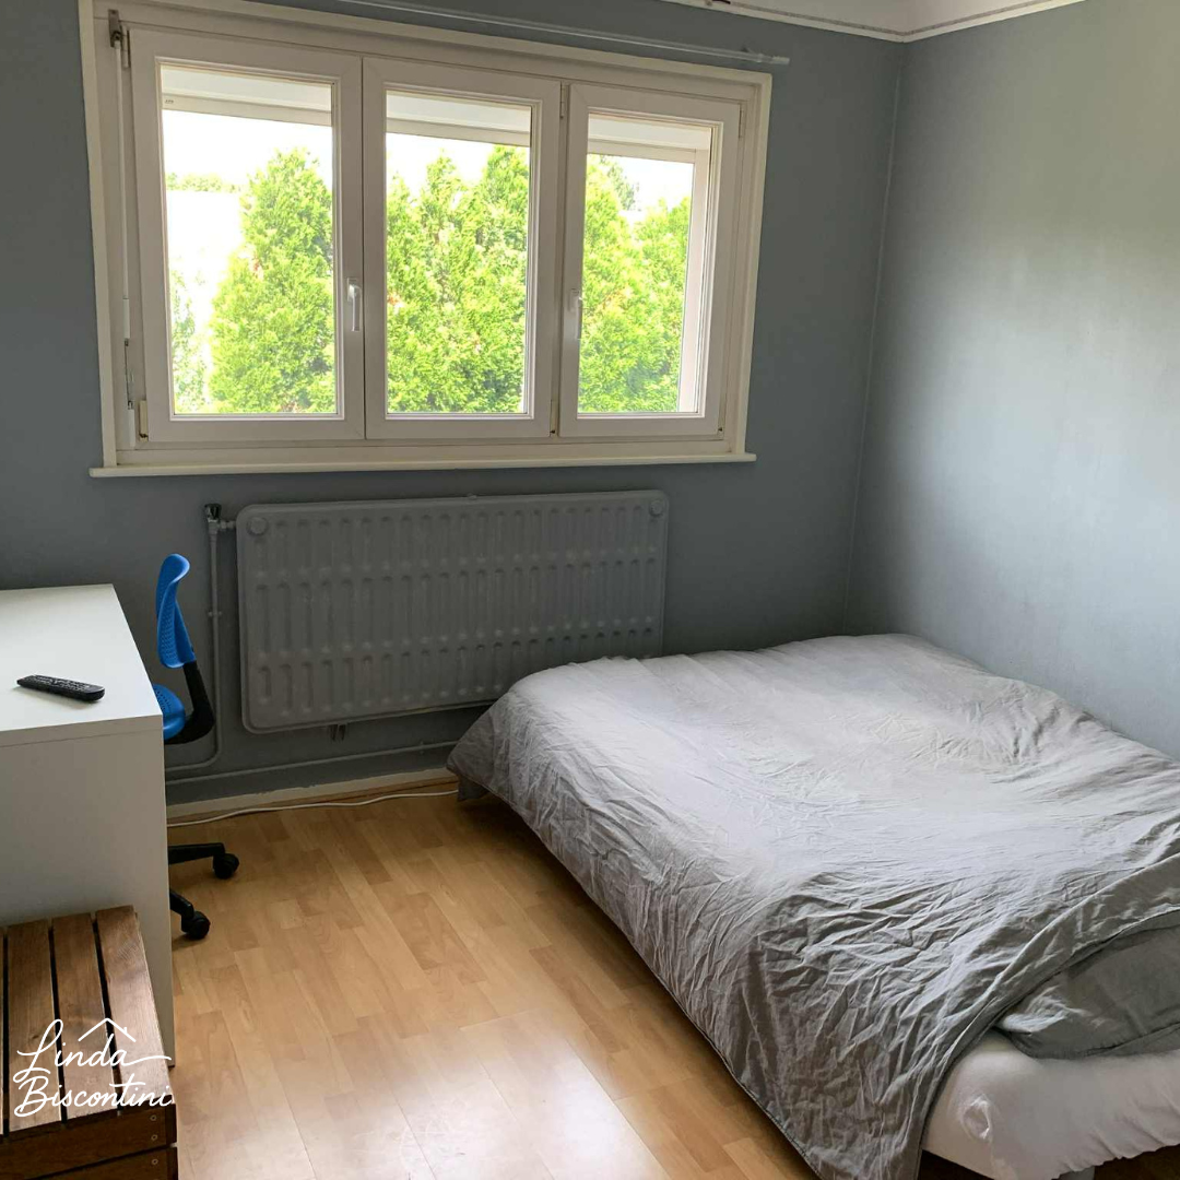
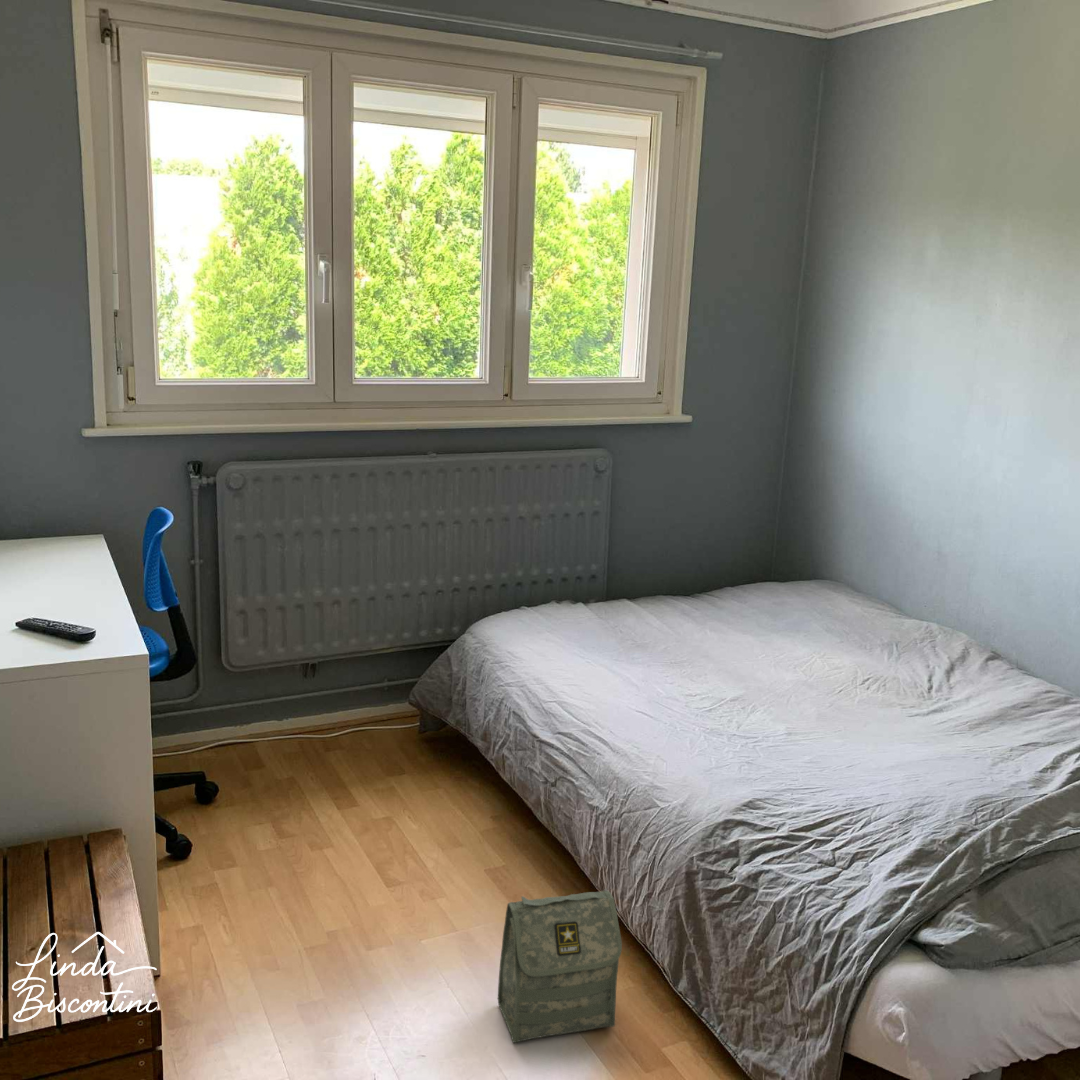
+ bag (559, 958)
